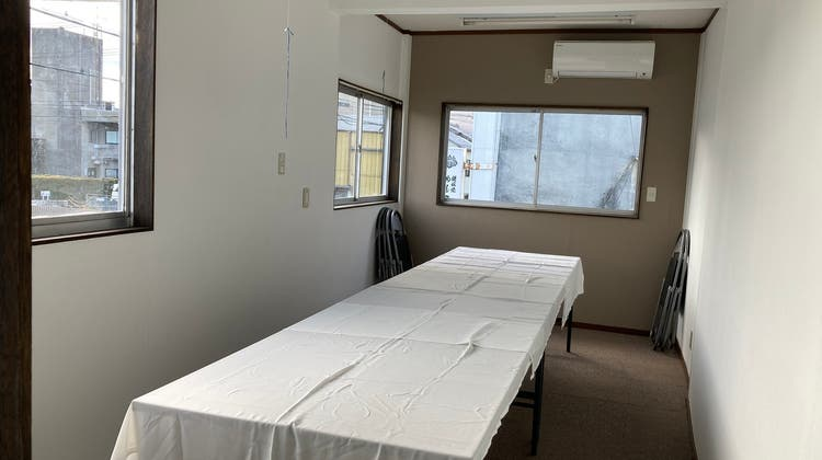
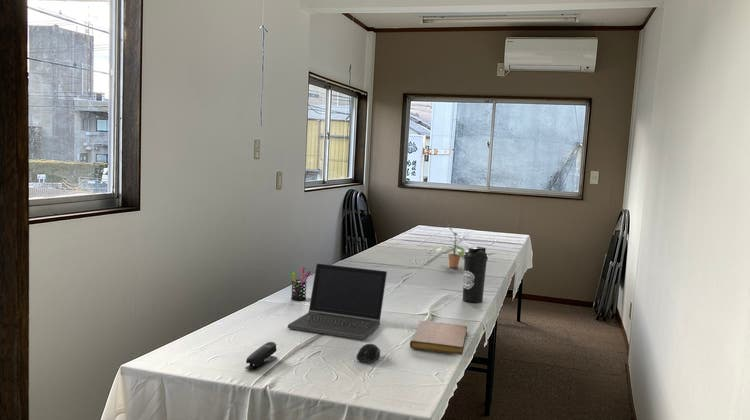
+ potted plant (453, 241)
+ computer mouse (368, 351)
+ pen holder (298, 283)
+ water bottle (474, 273)
+ notebook (439, 336)
+ stapler (261, 355)
+ laptop computer (338, 298)
